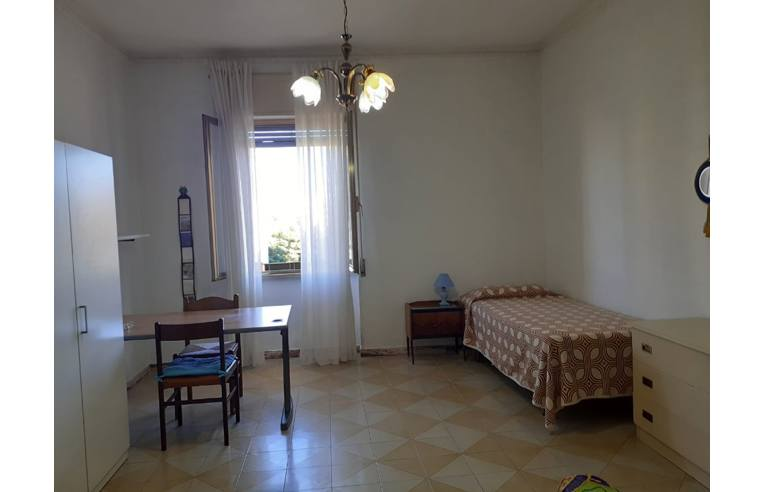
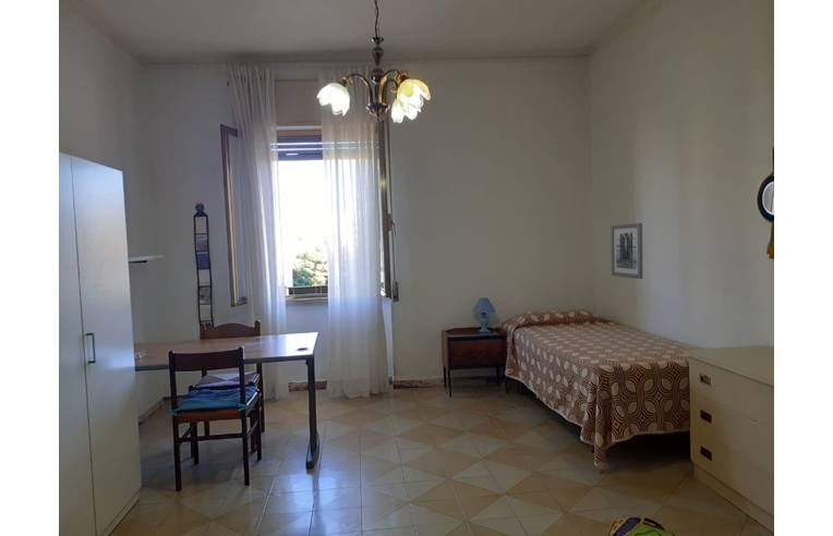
+ wall art (626, 251)
